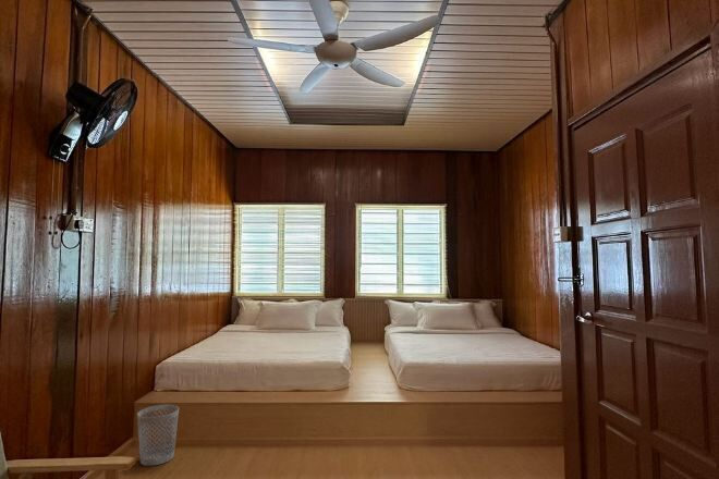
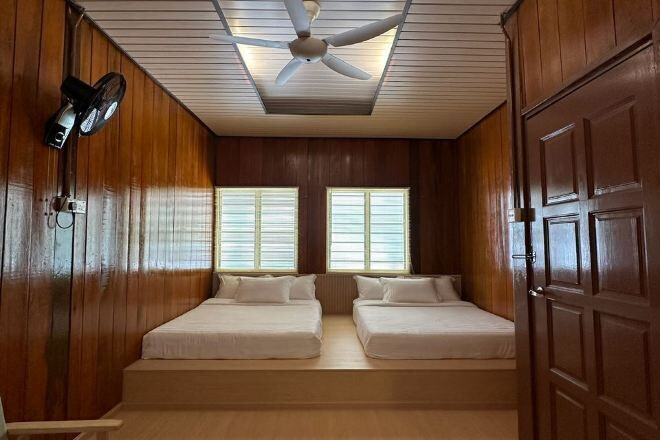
- wastebasket (158, 434)
